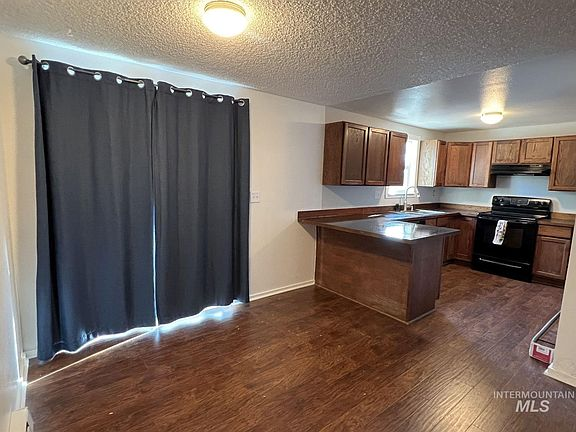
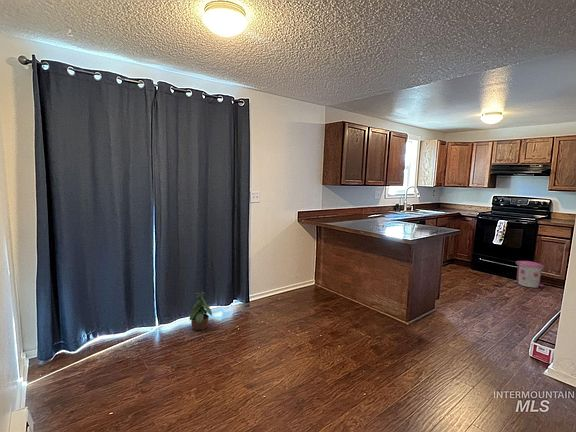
+ trash can (529, 273)
+ potted plant (201, 309)
